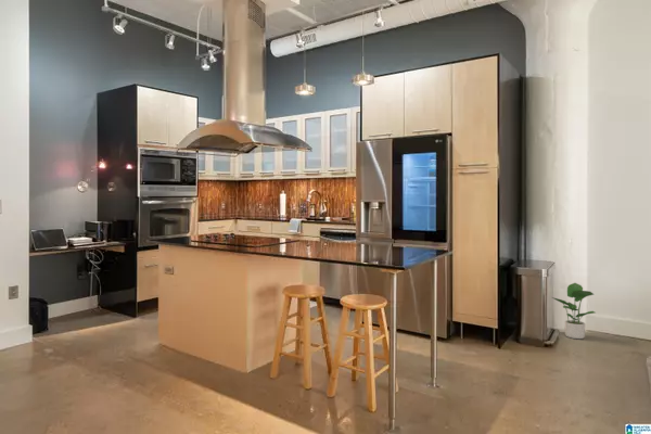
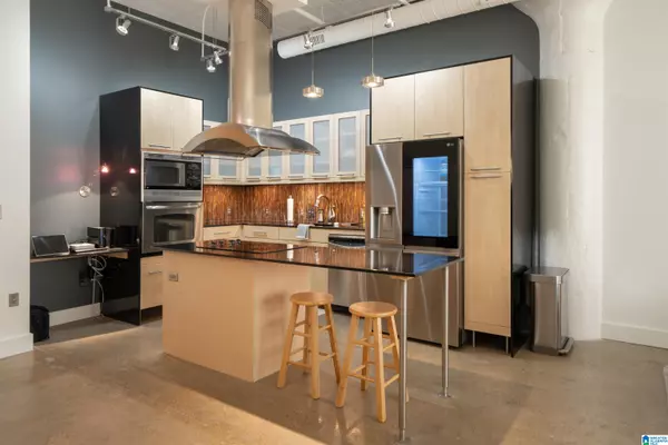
- potted plant (572, 310)
